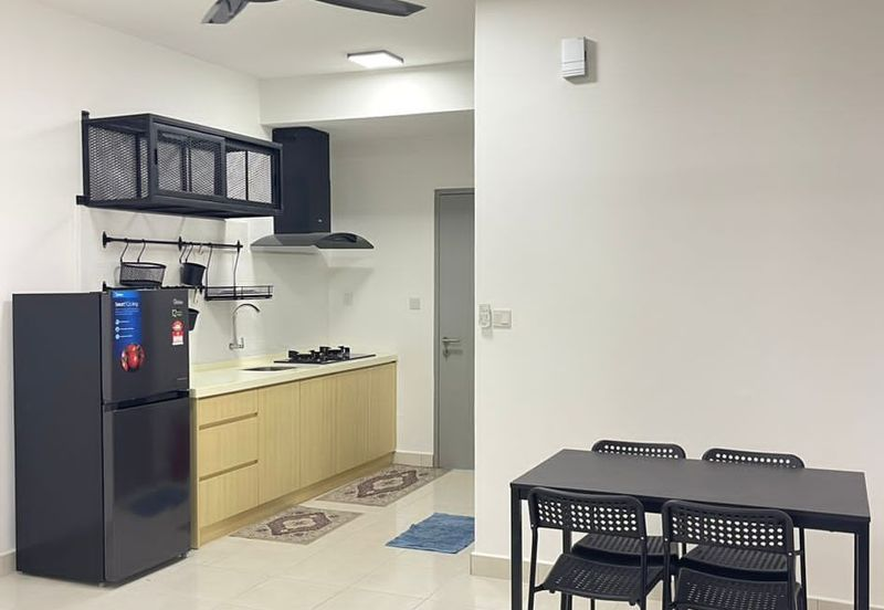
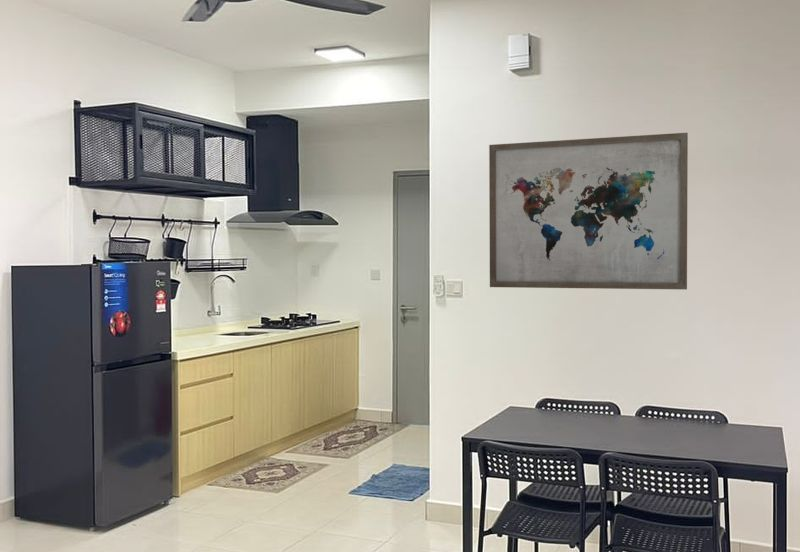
+ wall art (583, 213)
